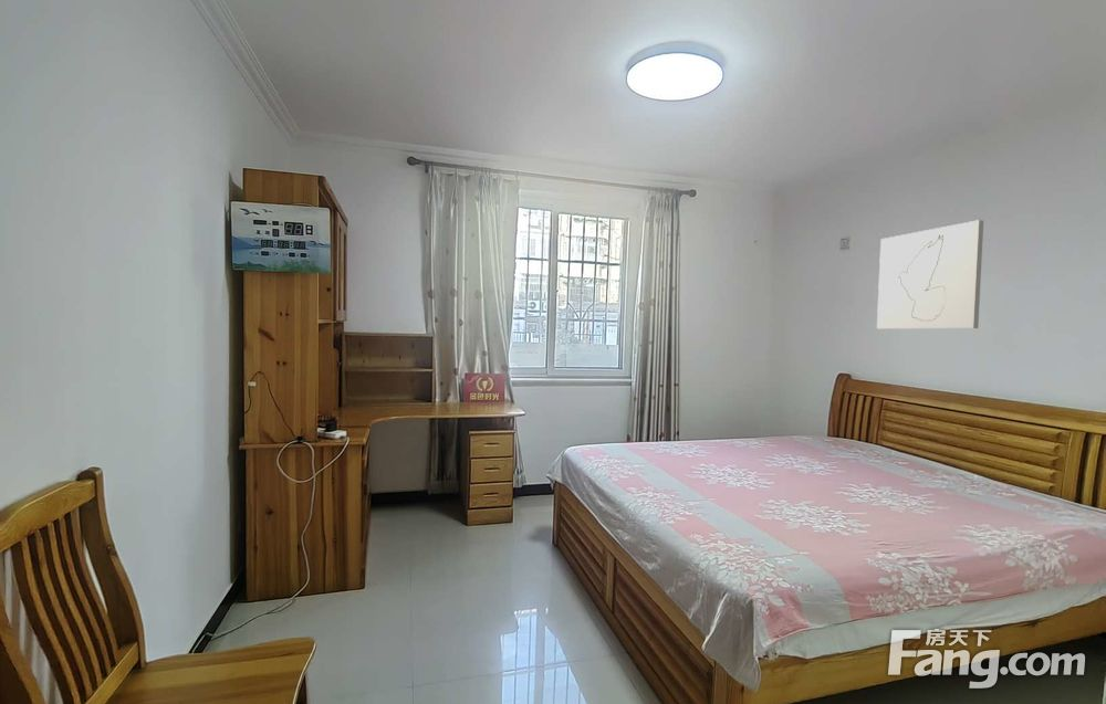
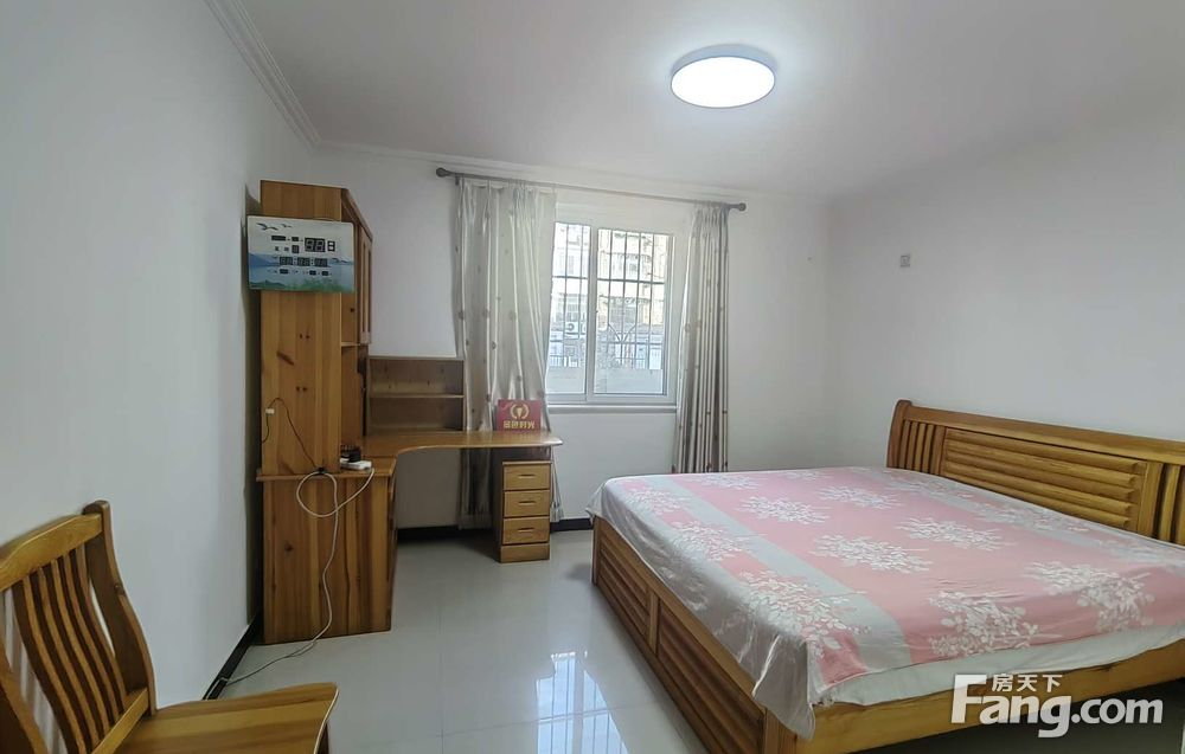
- wall art (925, 280)
